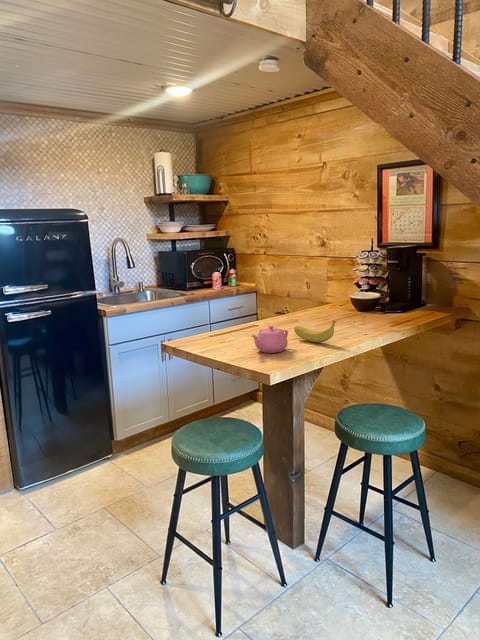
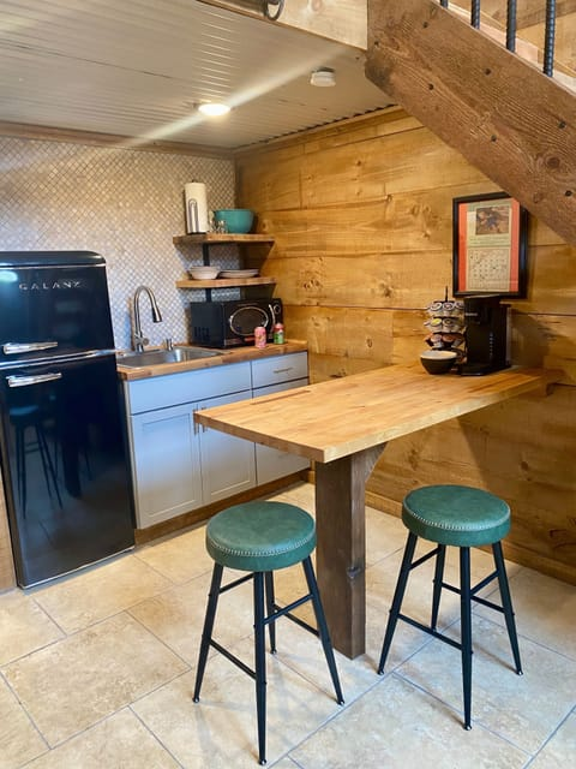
- teapot (270, 338)
- fruit (314, 331)
